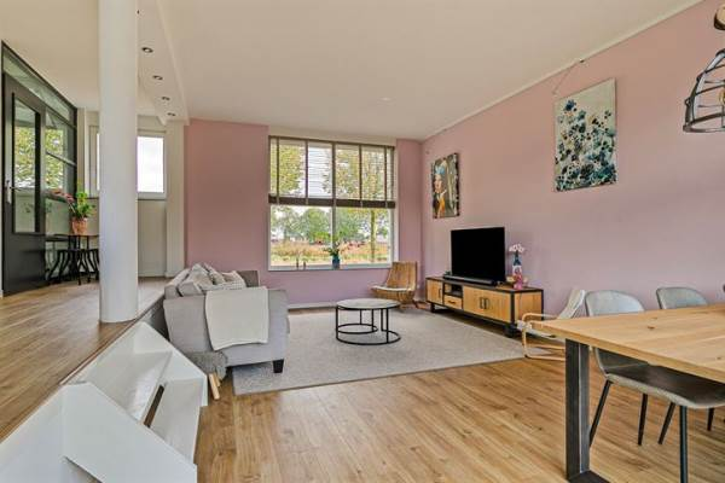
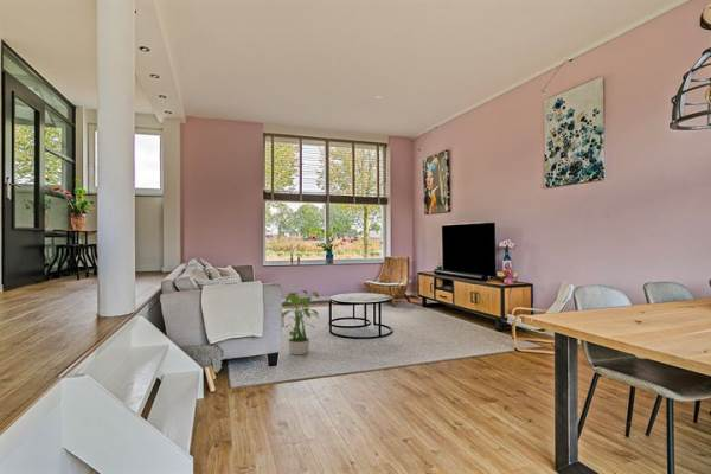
+ potted plant (301, 321)
